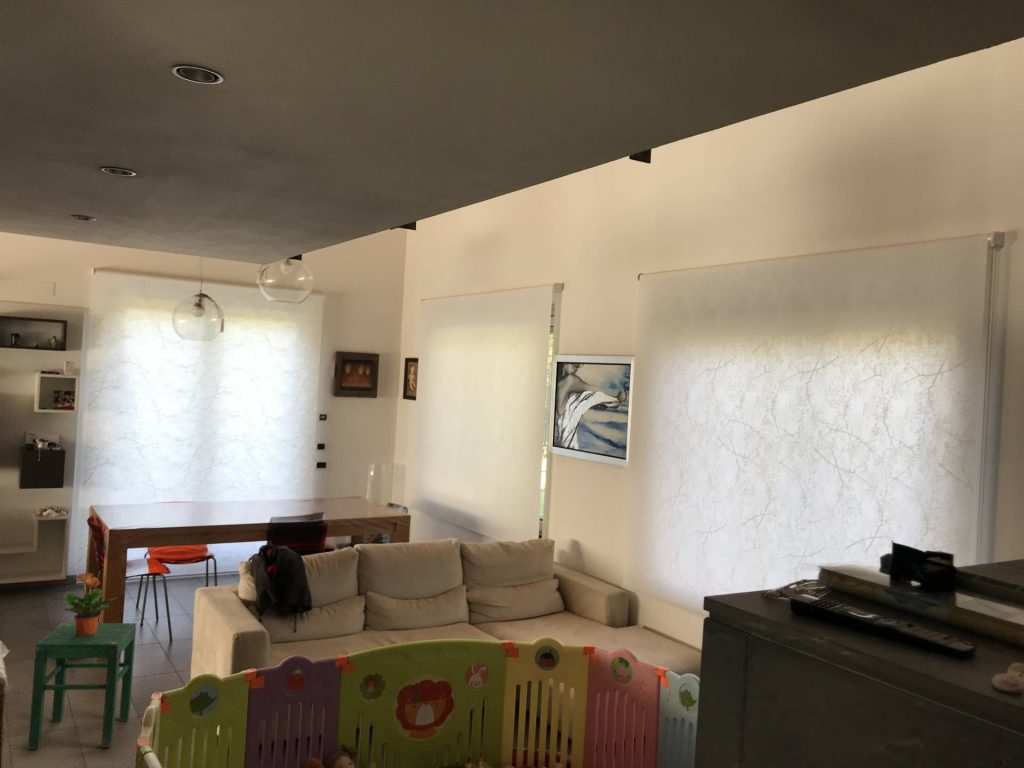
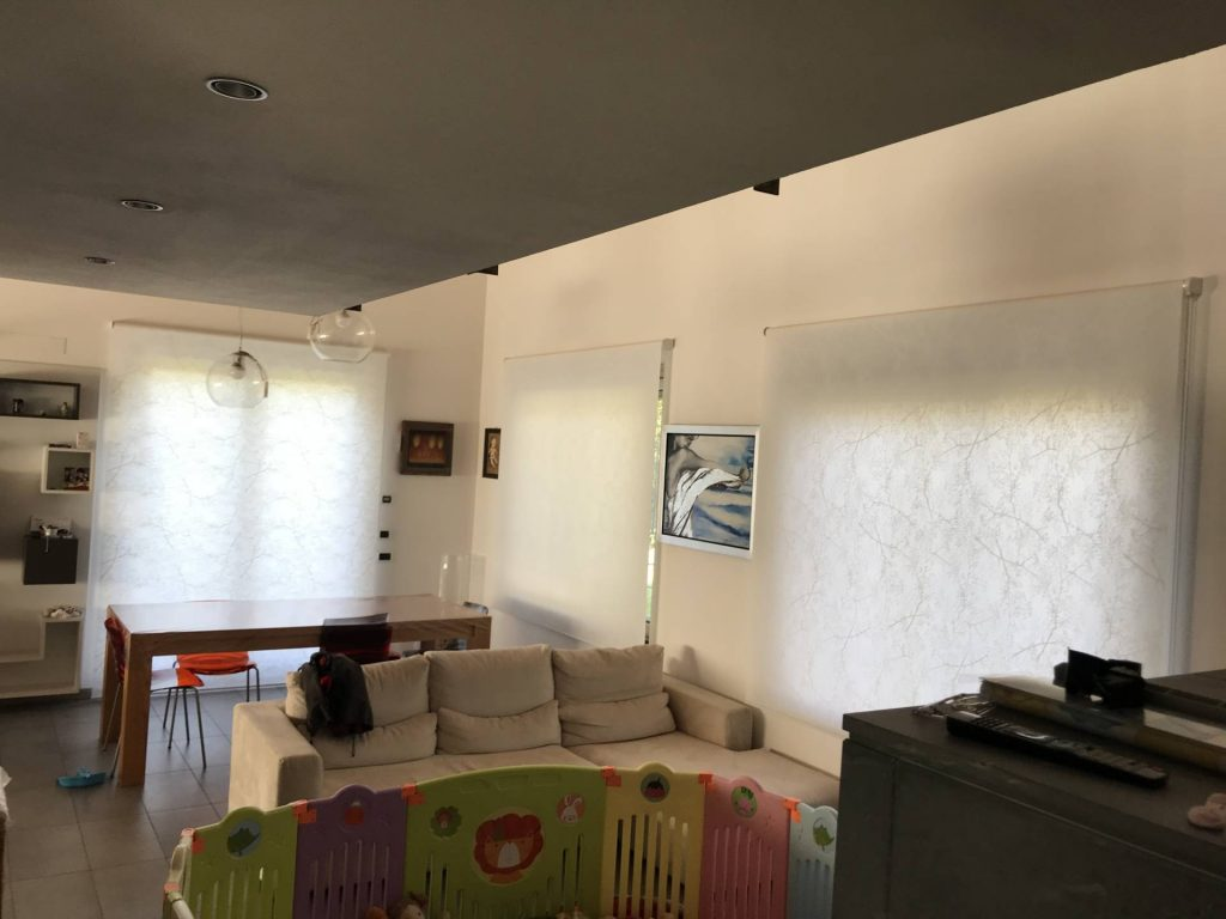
- potted plant (86, 603)
- stool (85, 684)
